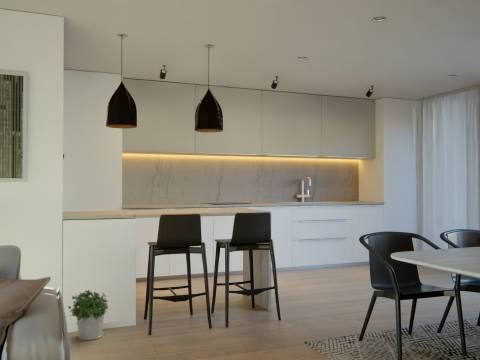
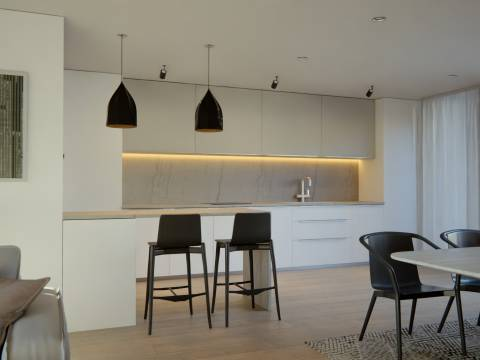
- potted plant (88, 314)
